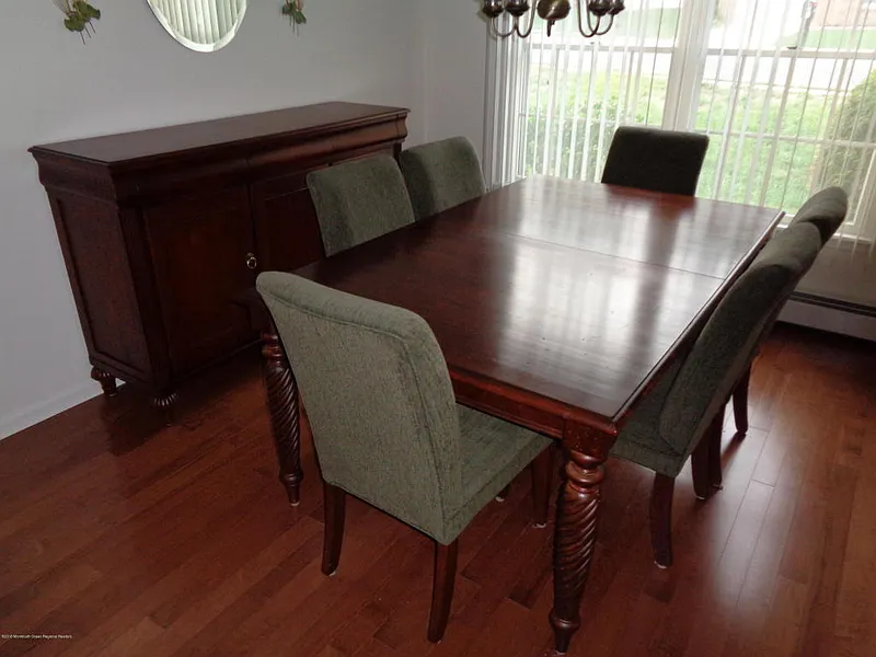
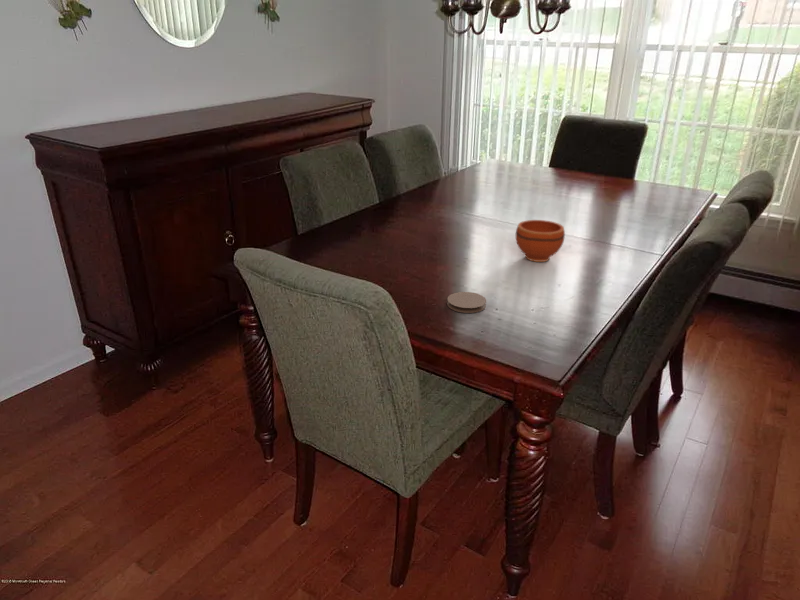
+ bowl (539, 242)
+ coaster (466, 302)
